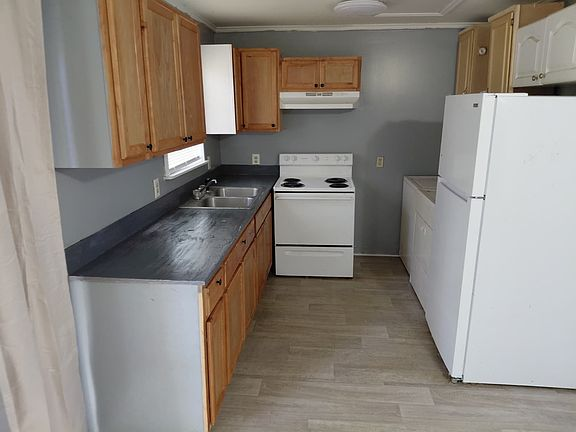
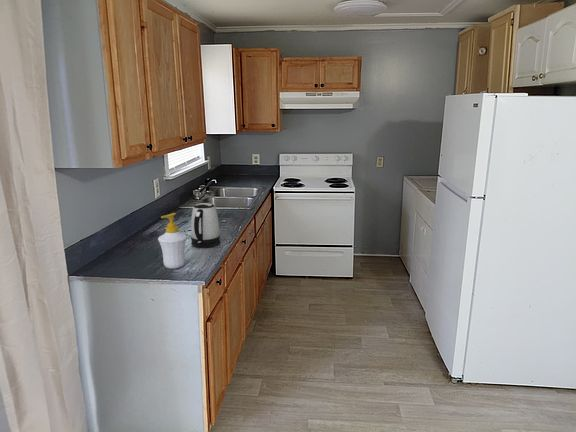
+ kettle (203, 225)
+ soap bottle (172, 240)
